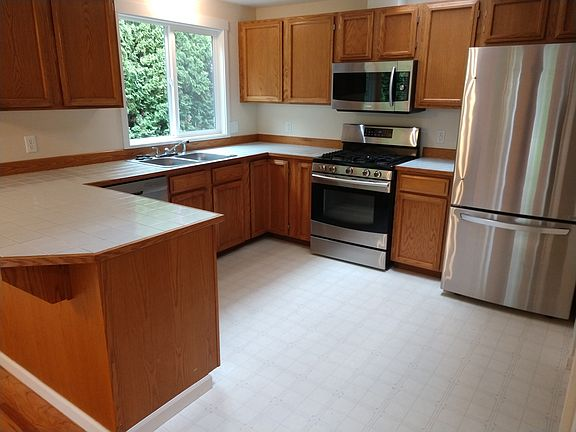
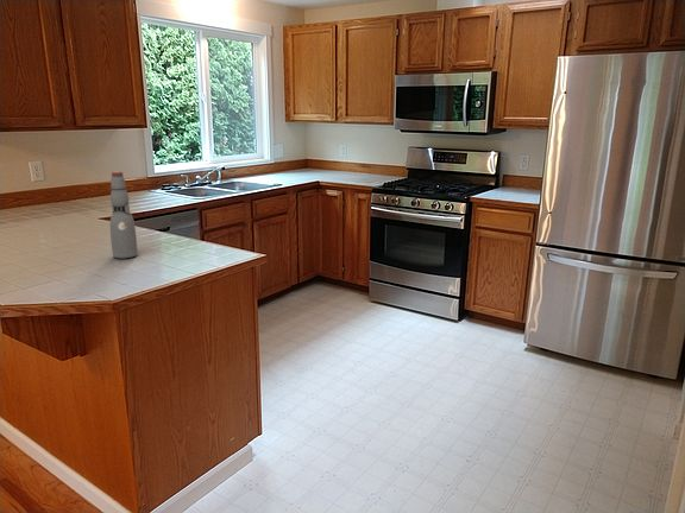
+ bottle (121, 215)
